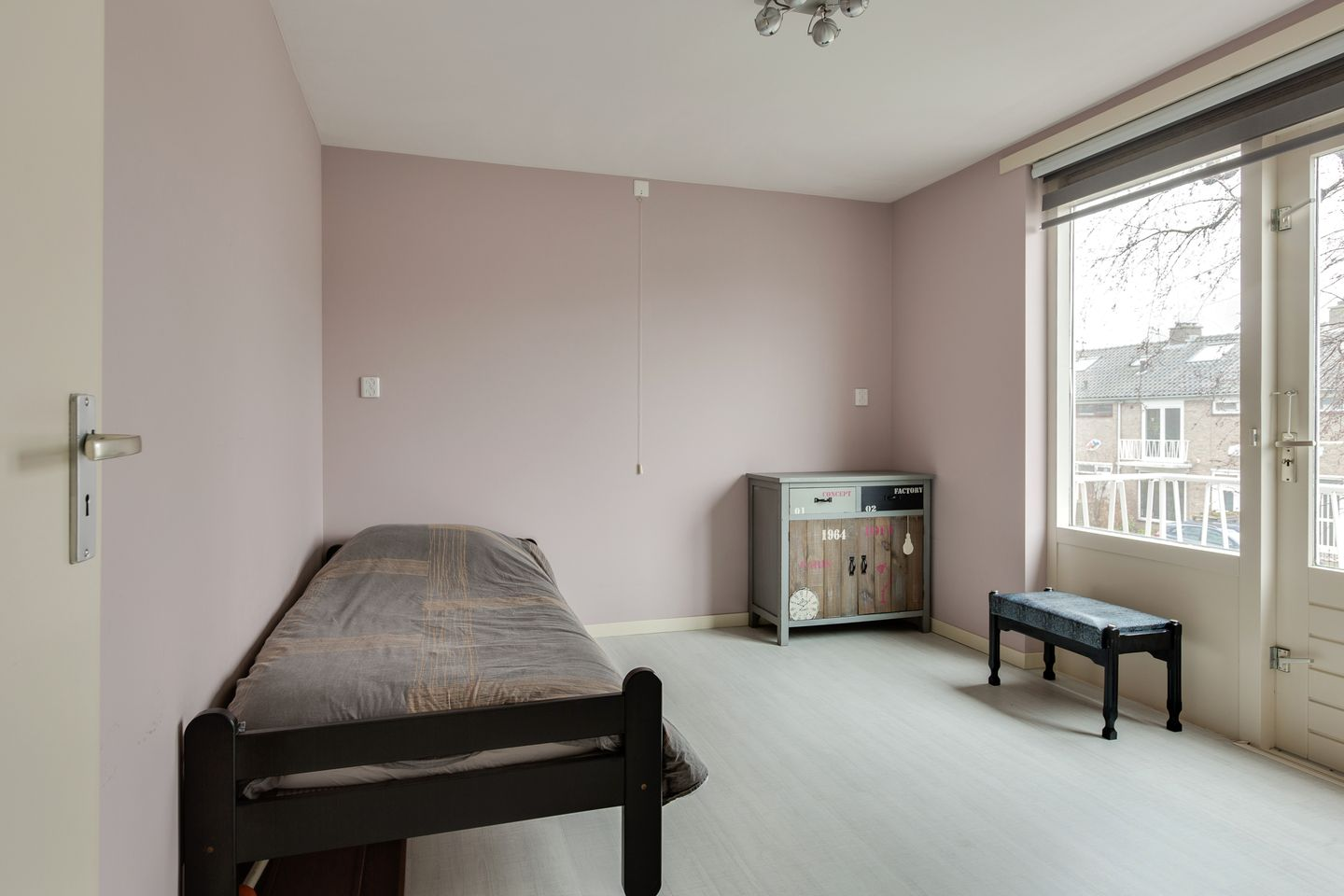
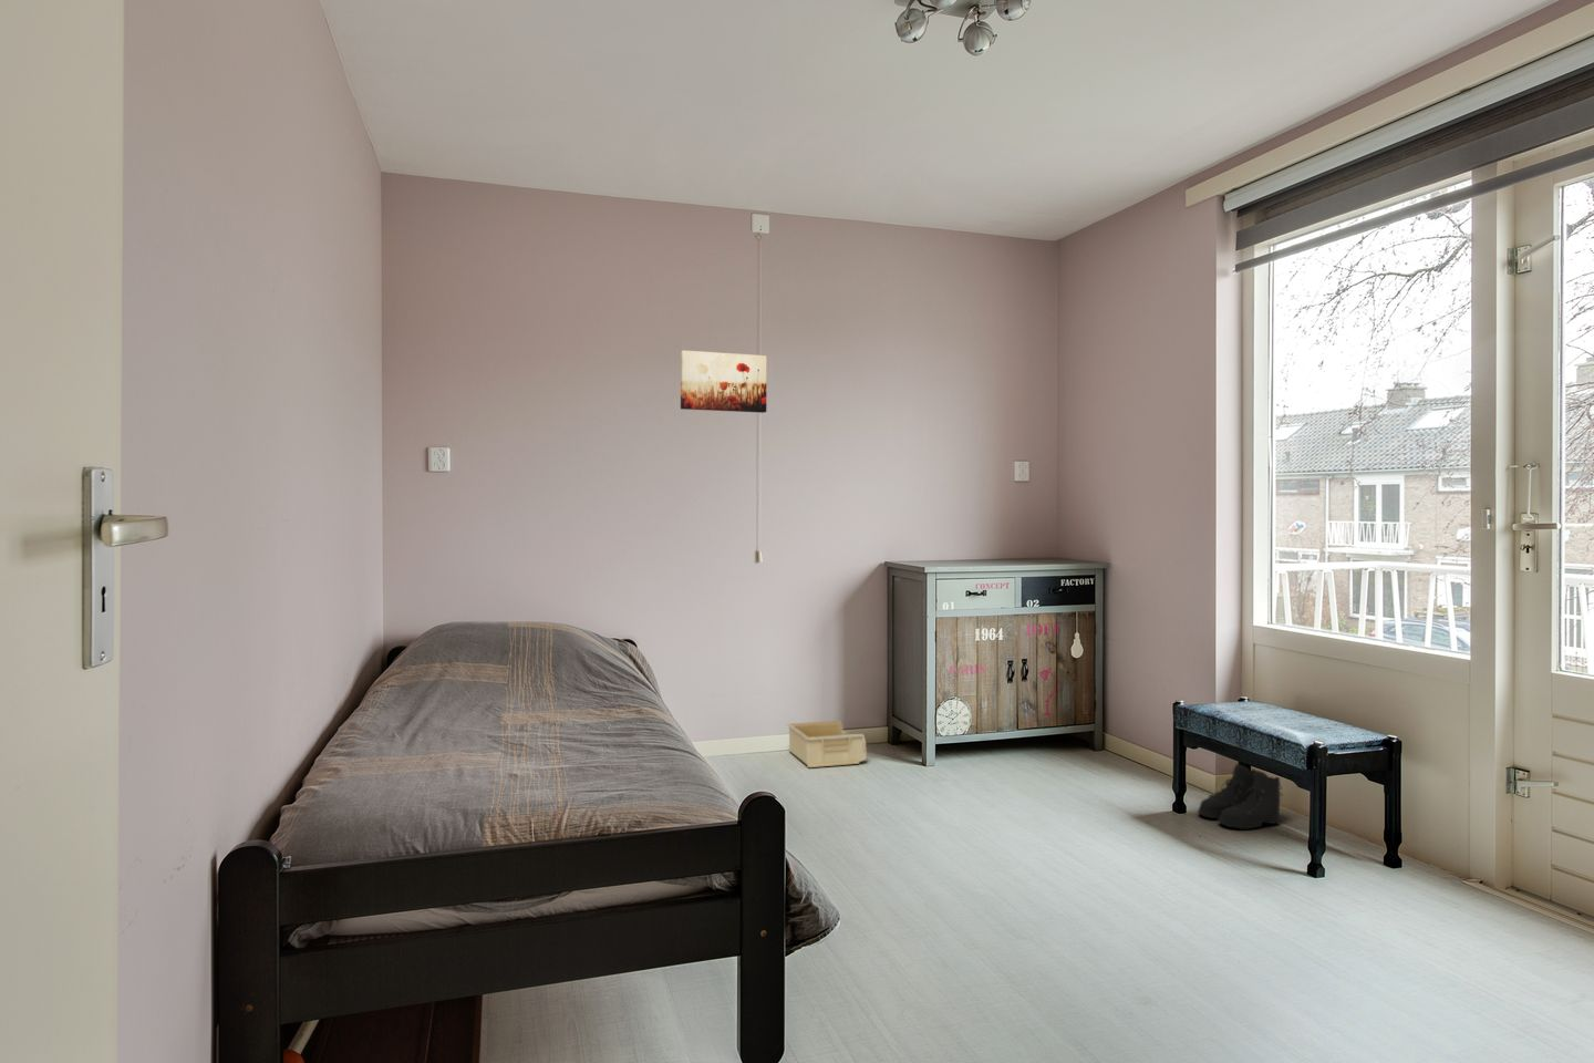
+ storage bin (825, 741)
+ wall art (723, 382)
+ boots (1238, 793)
